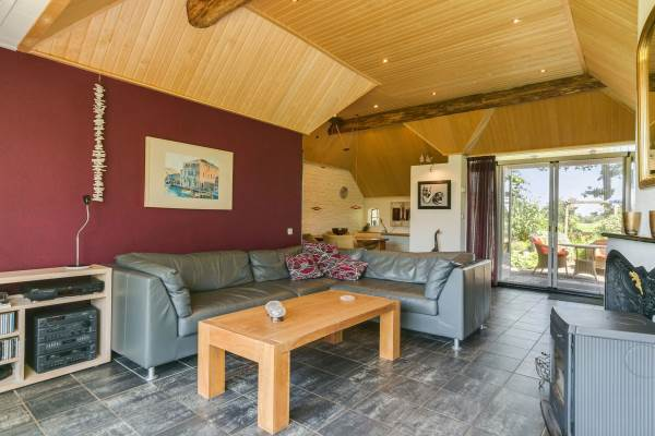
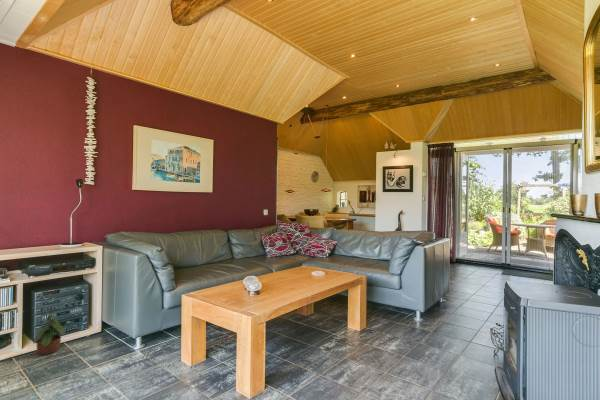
+ potted plant (50, 329)
